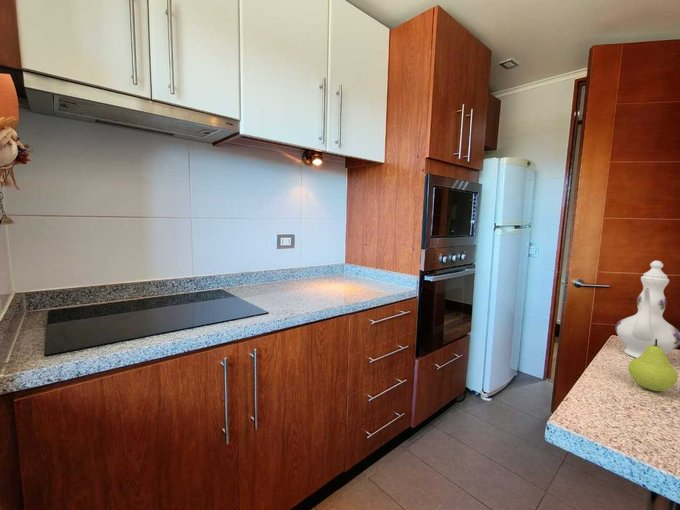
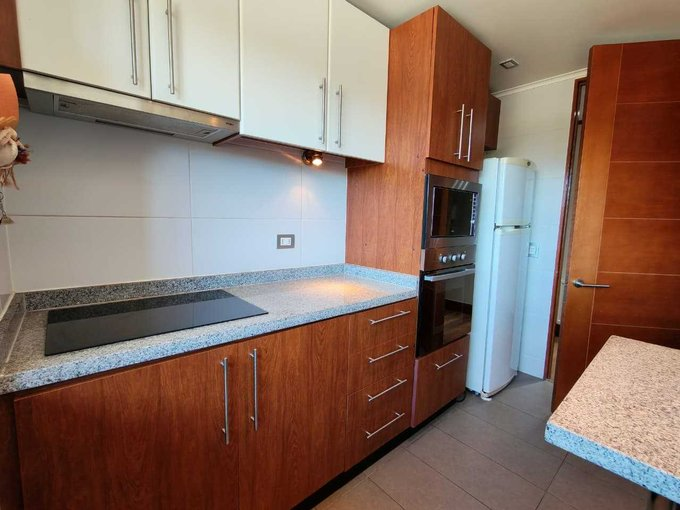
- fruit (653, 363)
- chinaware (649, 309)
